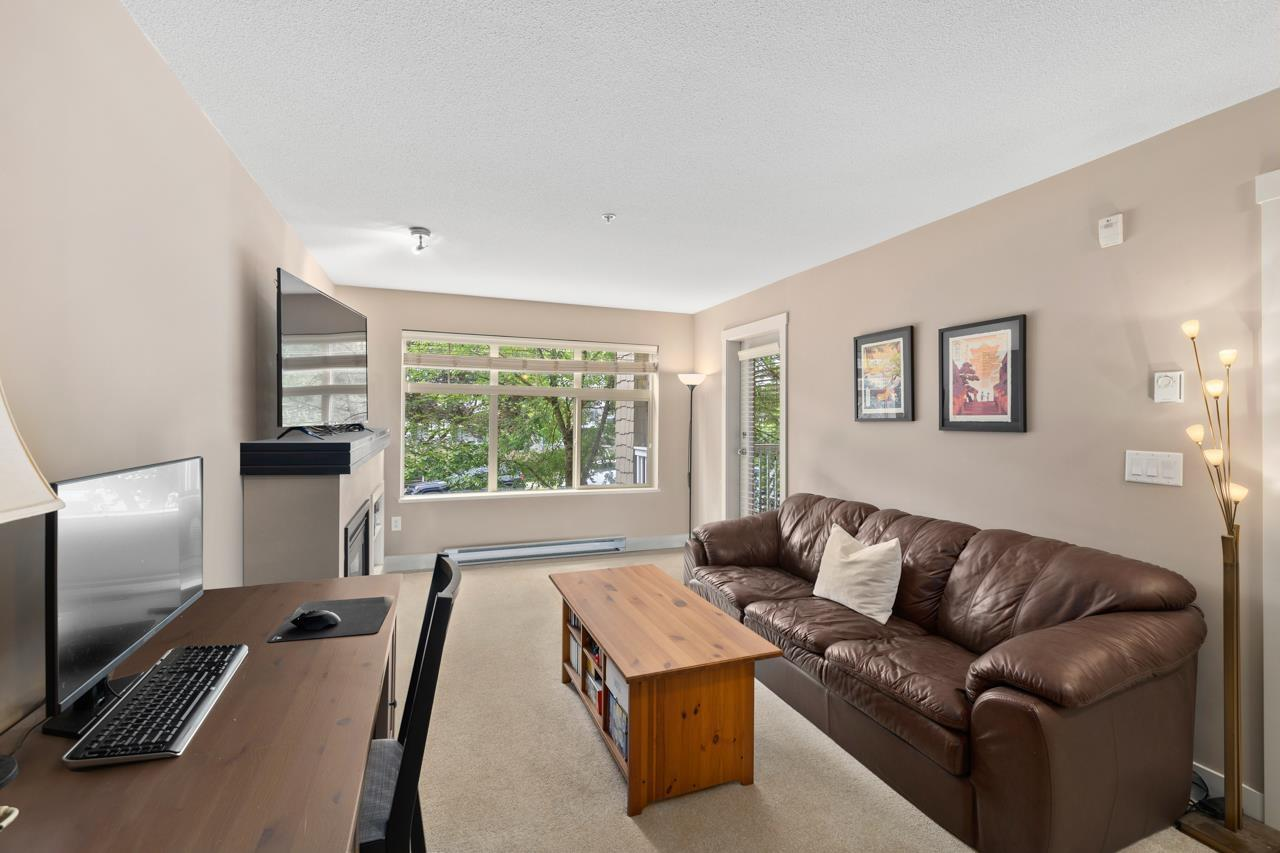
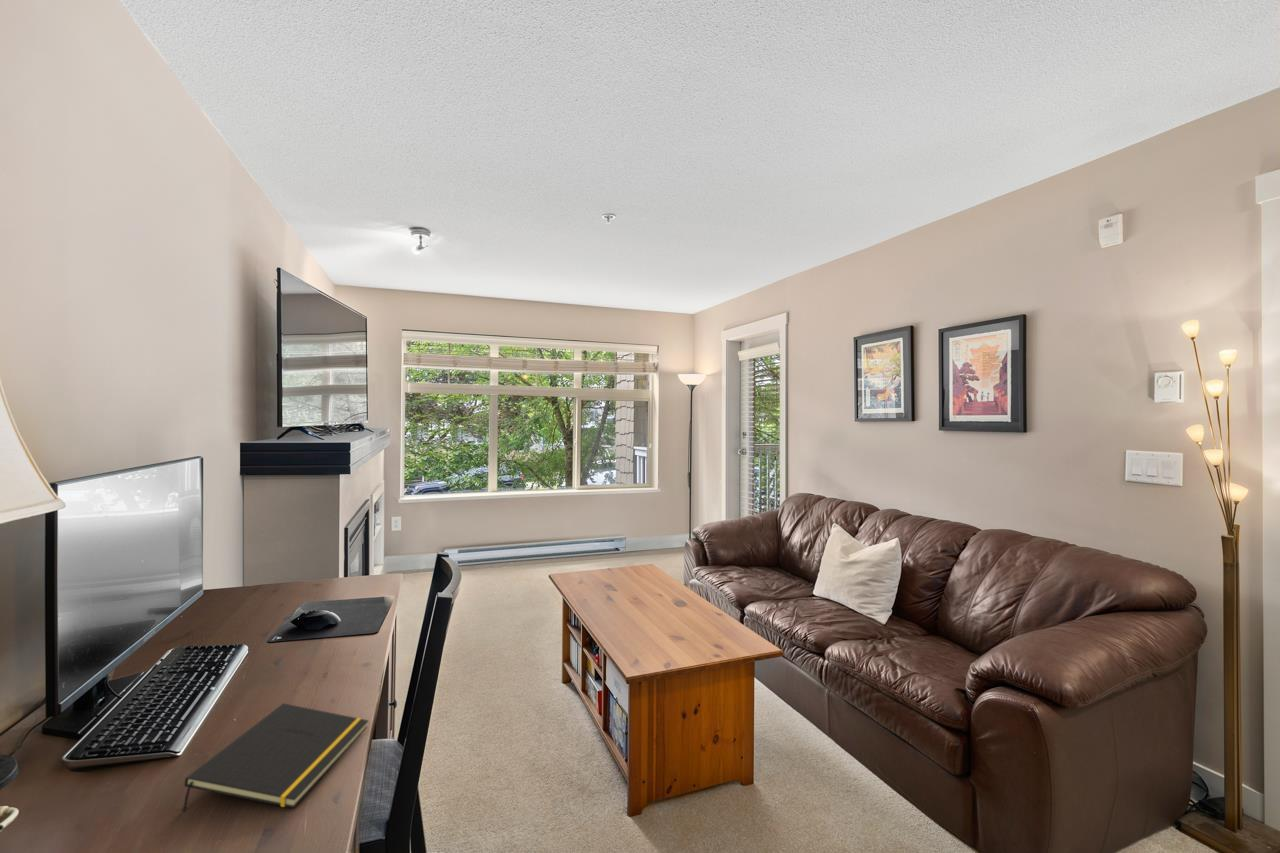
+ notepad (287, 749)
